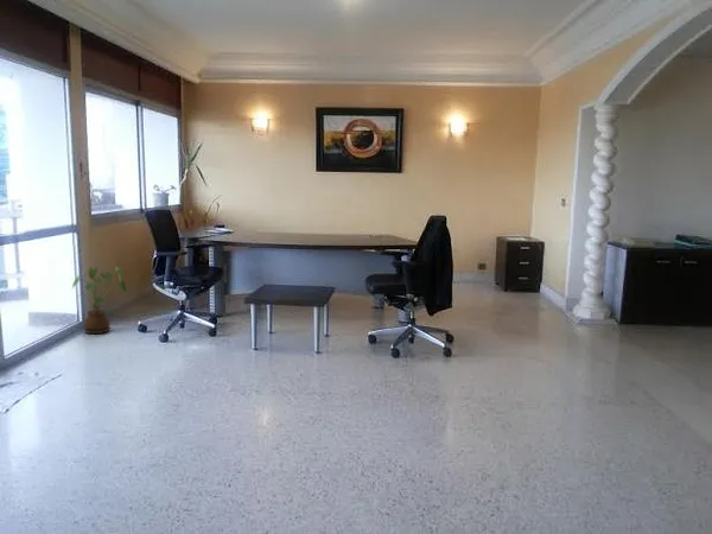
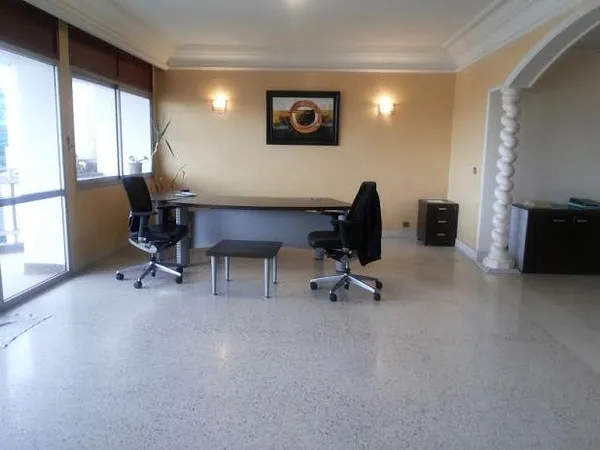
- house plant (101, 299)
